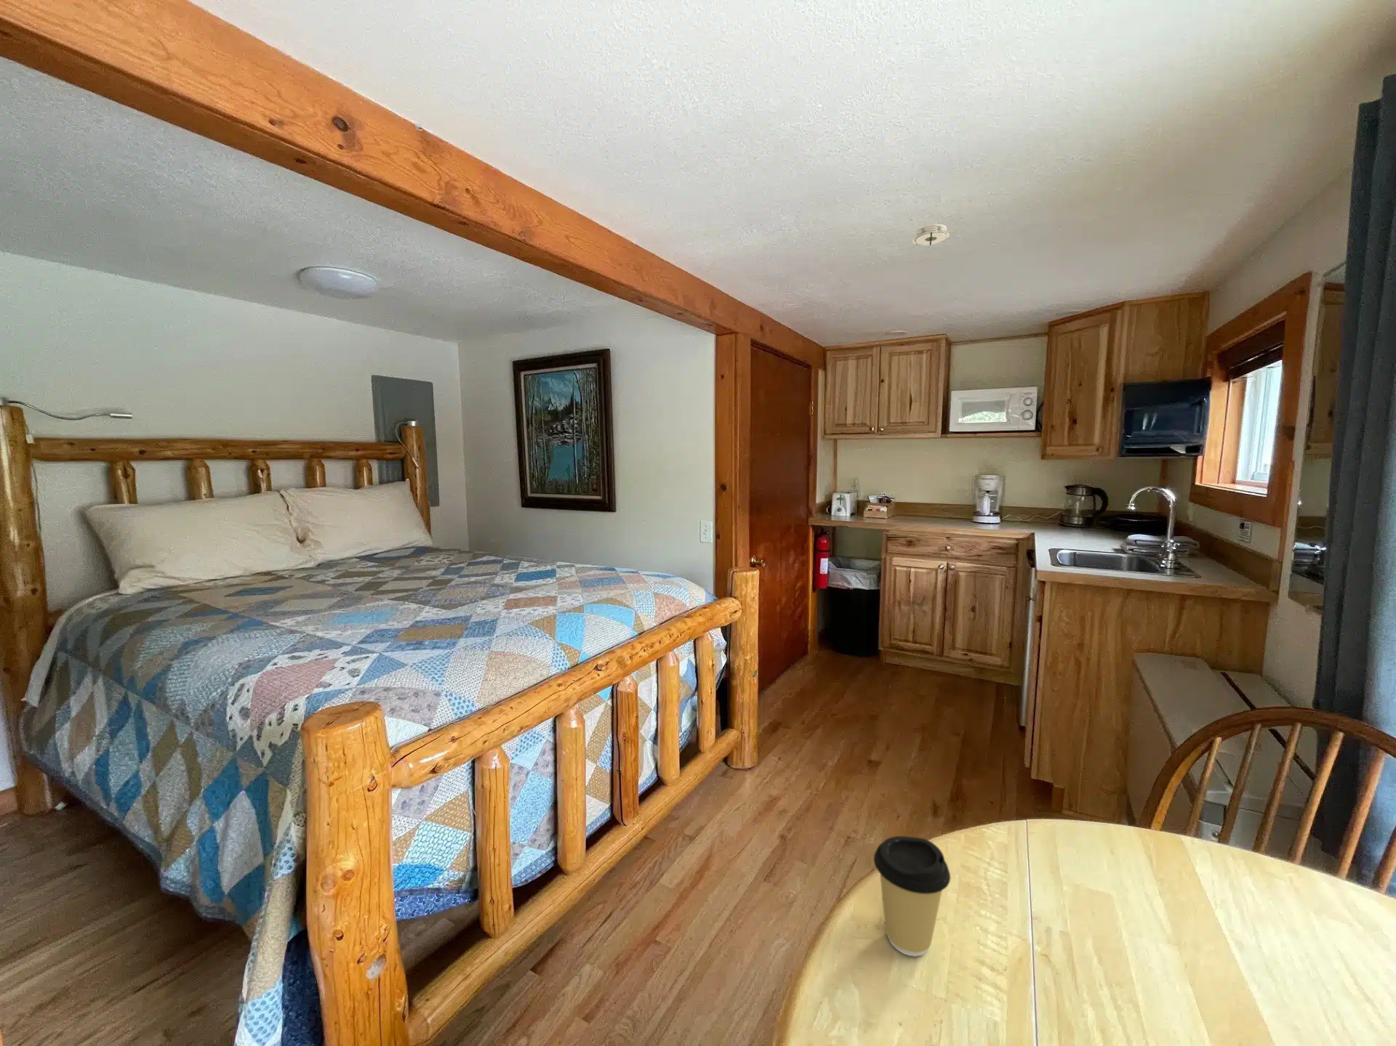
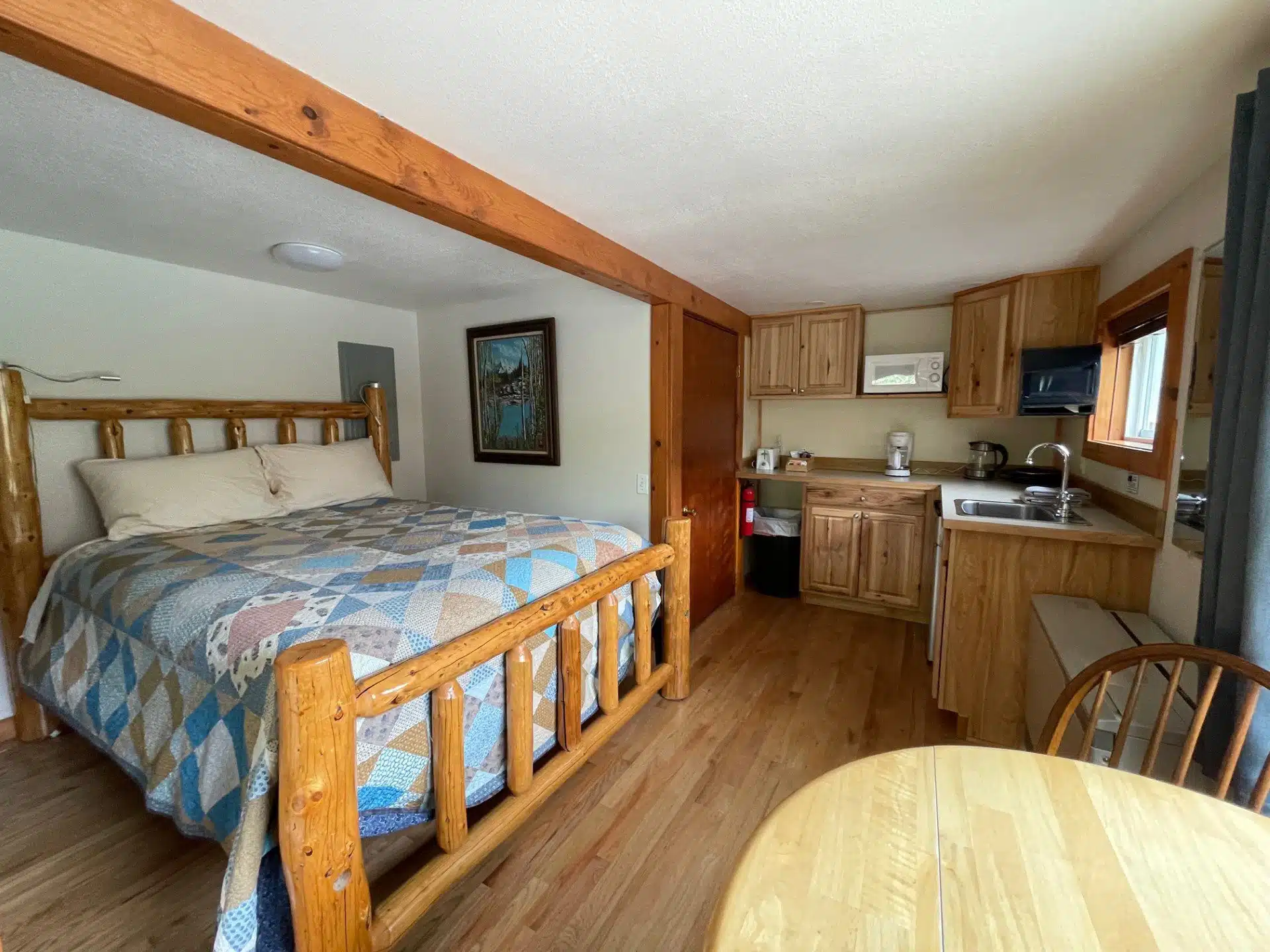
- smoke detector (929, 235)
- coffee cup (909, 895)
